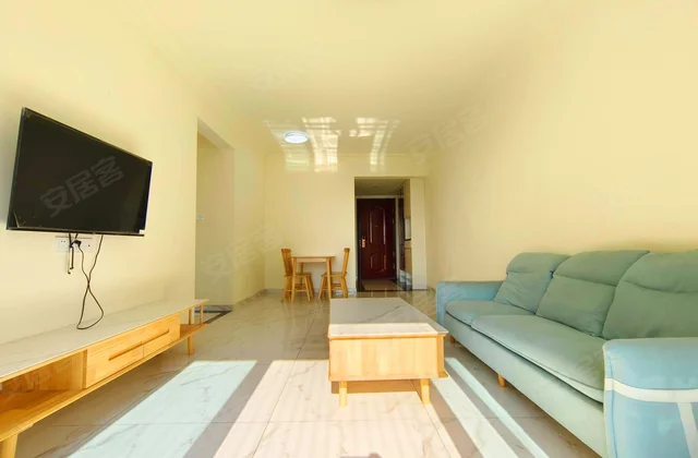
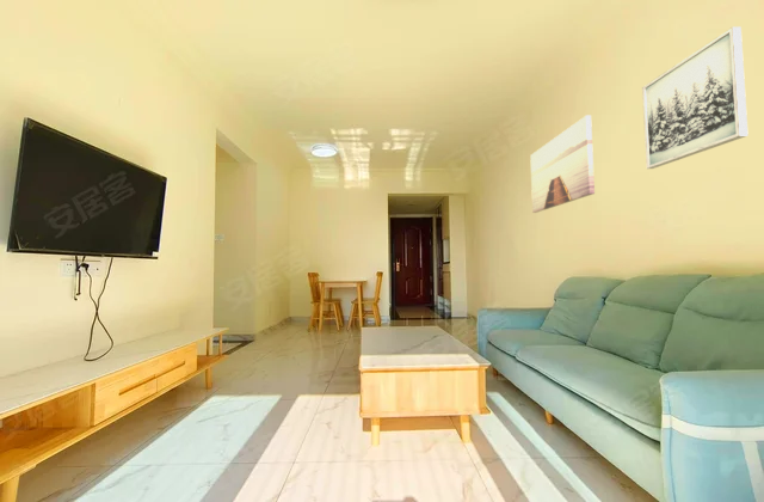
+ wall art (556, 171)
+ wall art (686, 108)
